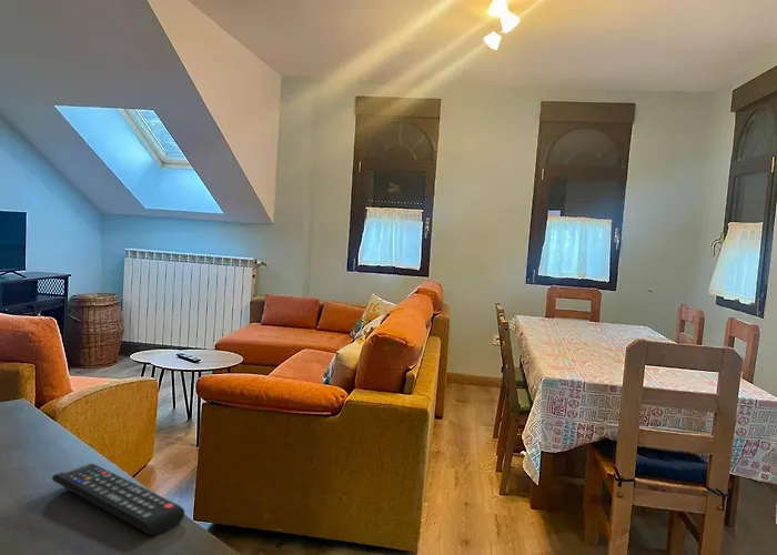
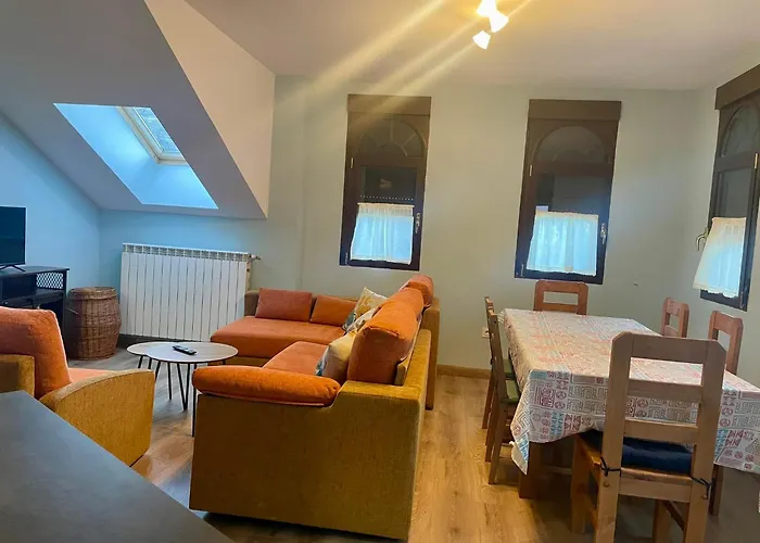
- remote control (114, 496)
